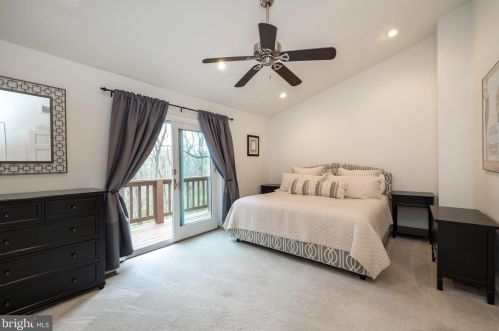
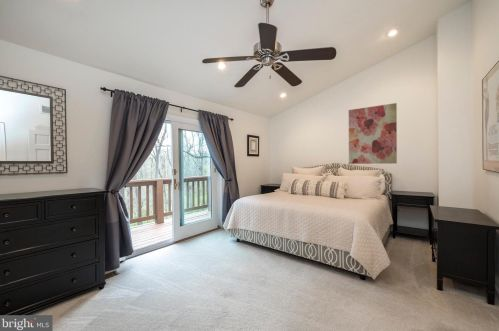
+ wall art (371, 135)
